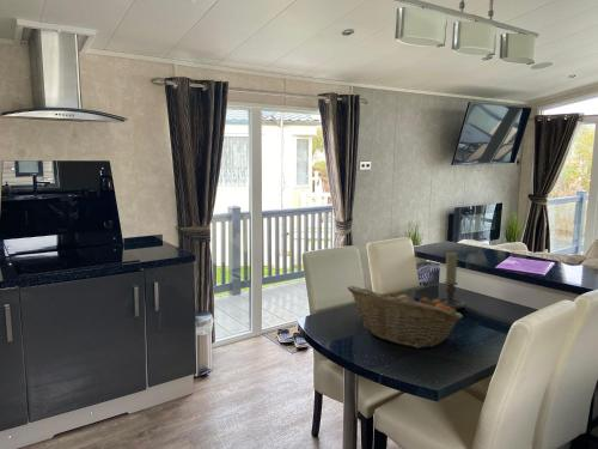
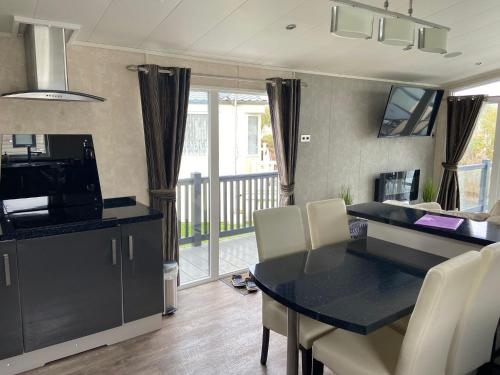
- candle holder (451, 278)
- fruit basket (402, 310)
